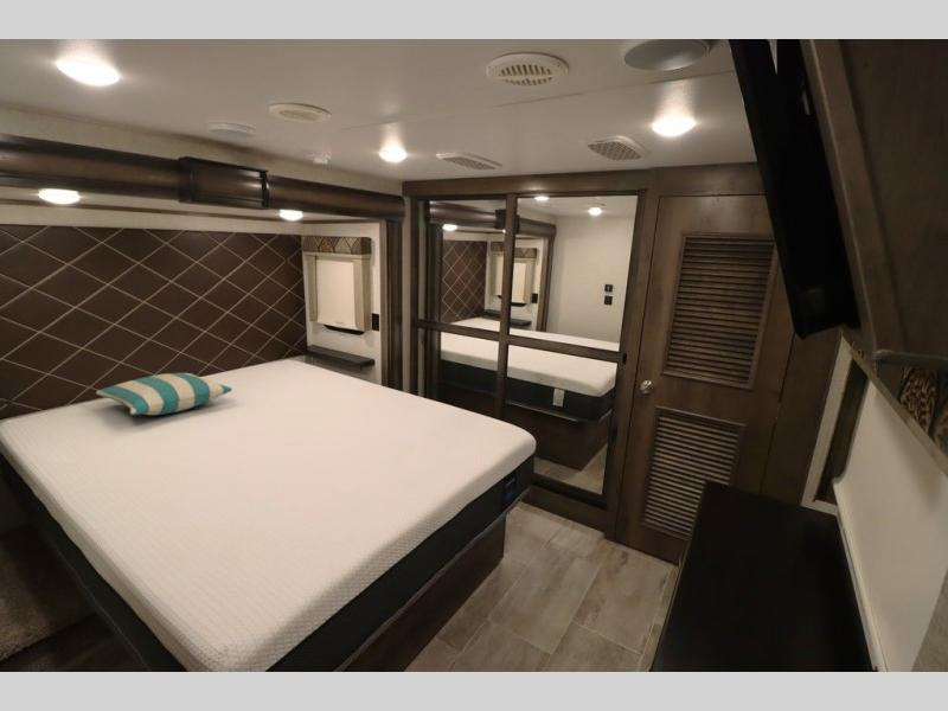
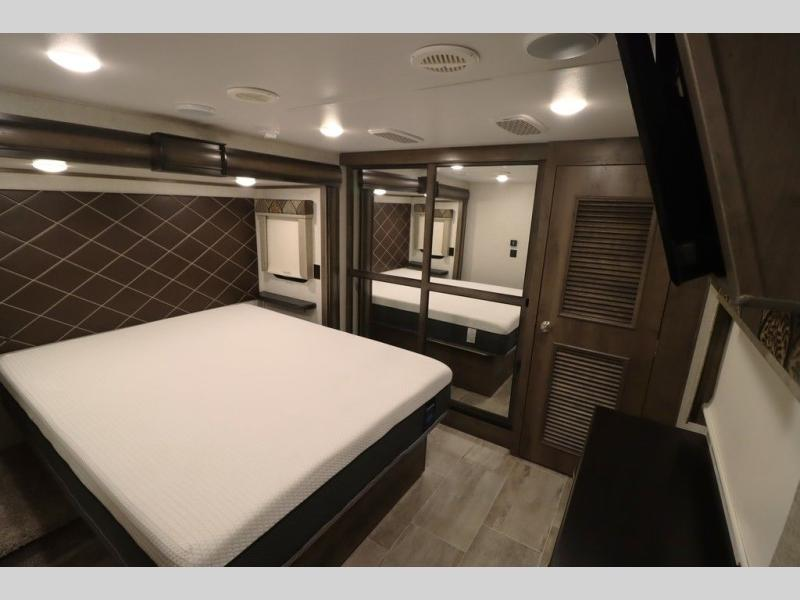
- pillow (166, 392)
